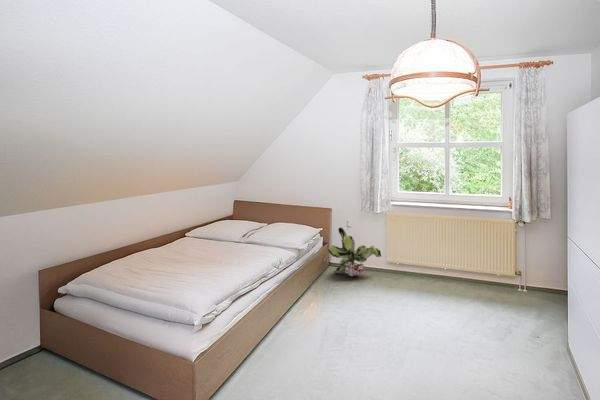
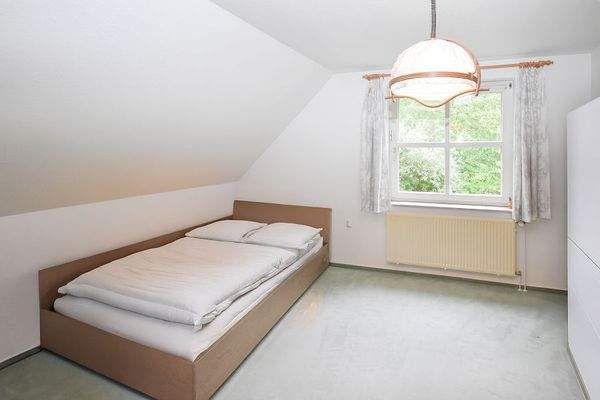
- decorative plant (356, 251)
